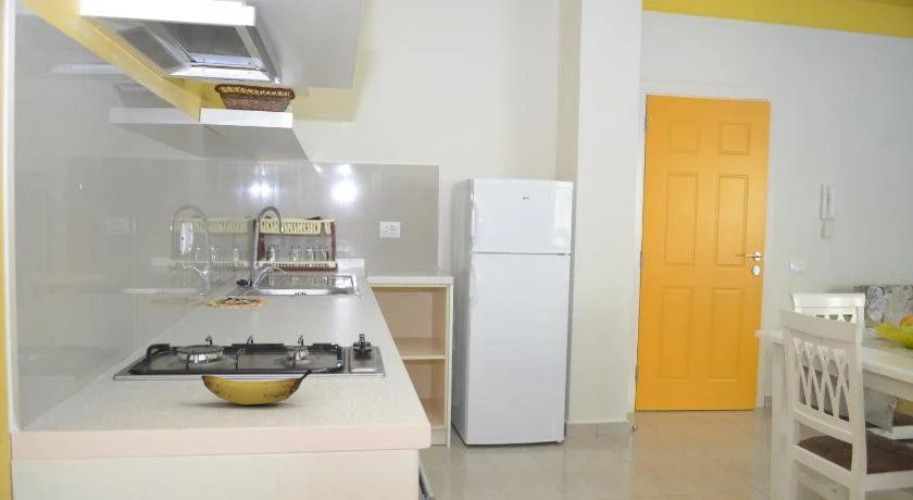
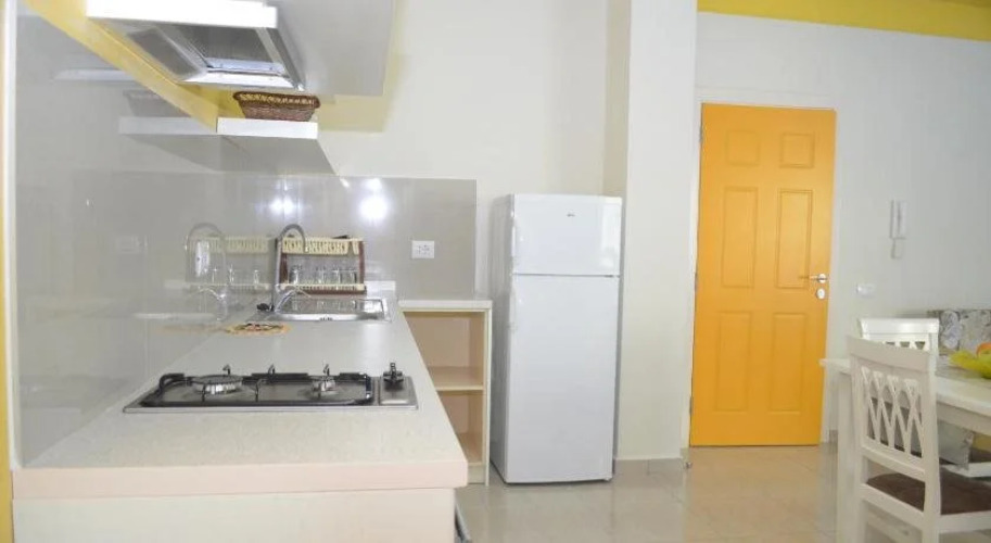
- banana (256, 386)
